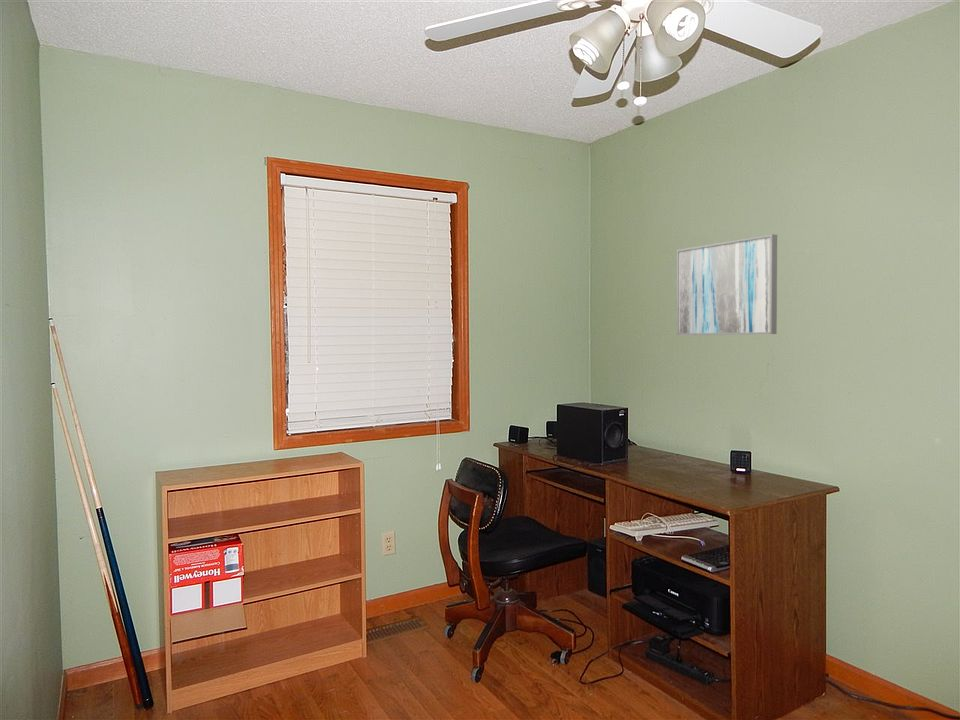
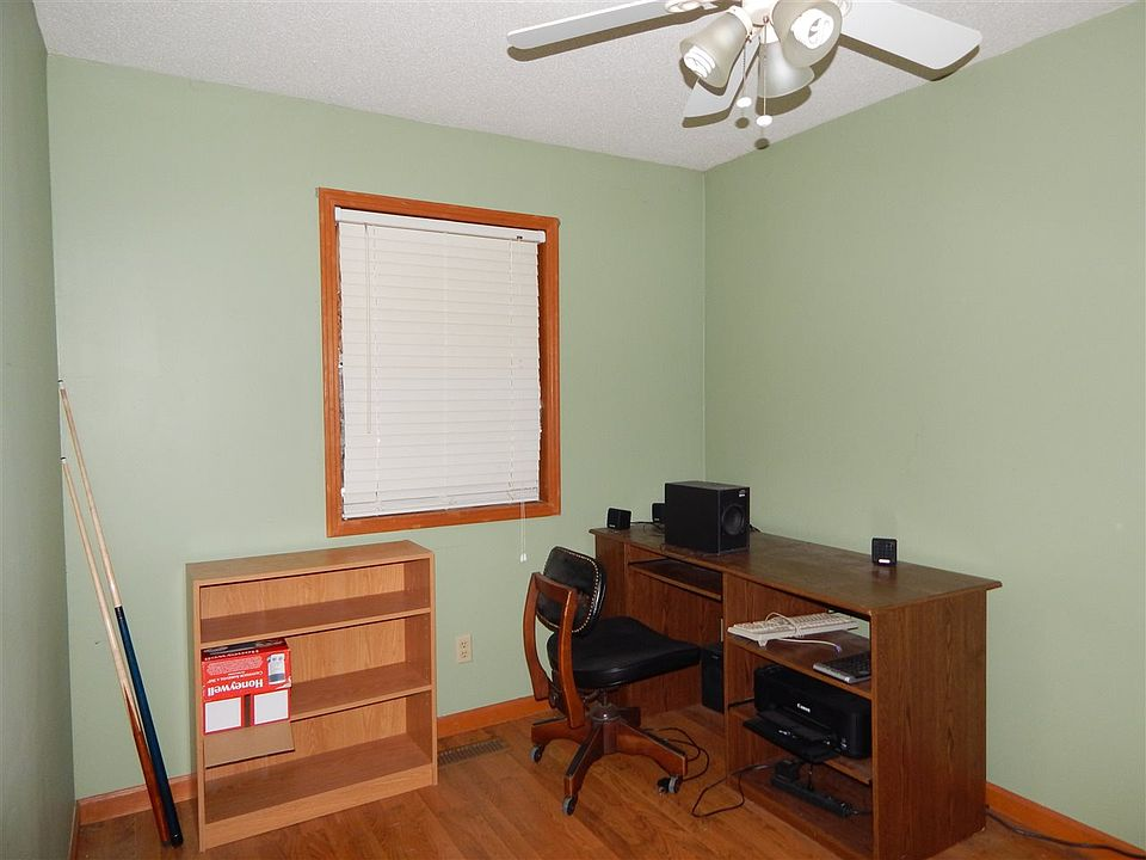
- wall art (723, 288)
